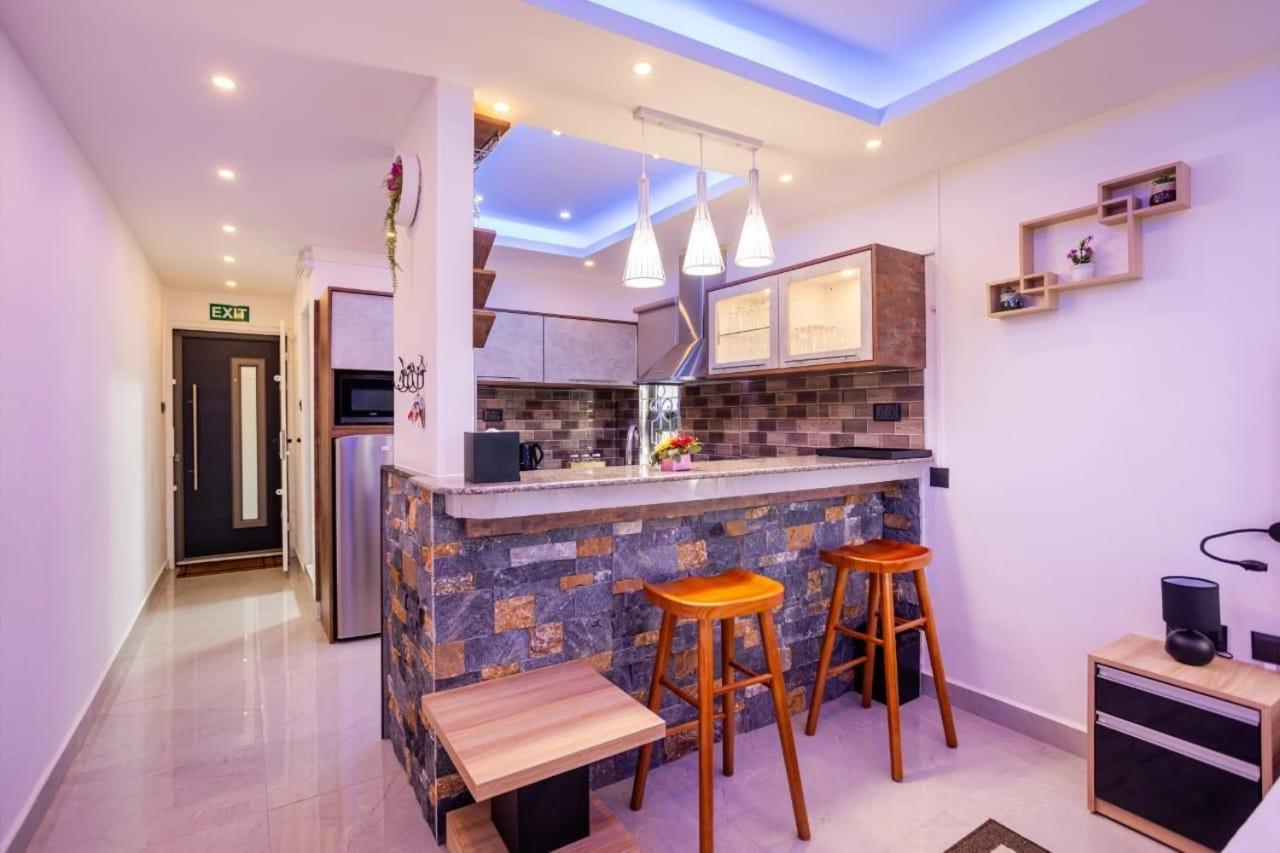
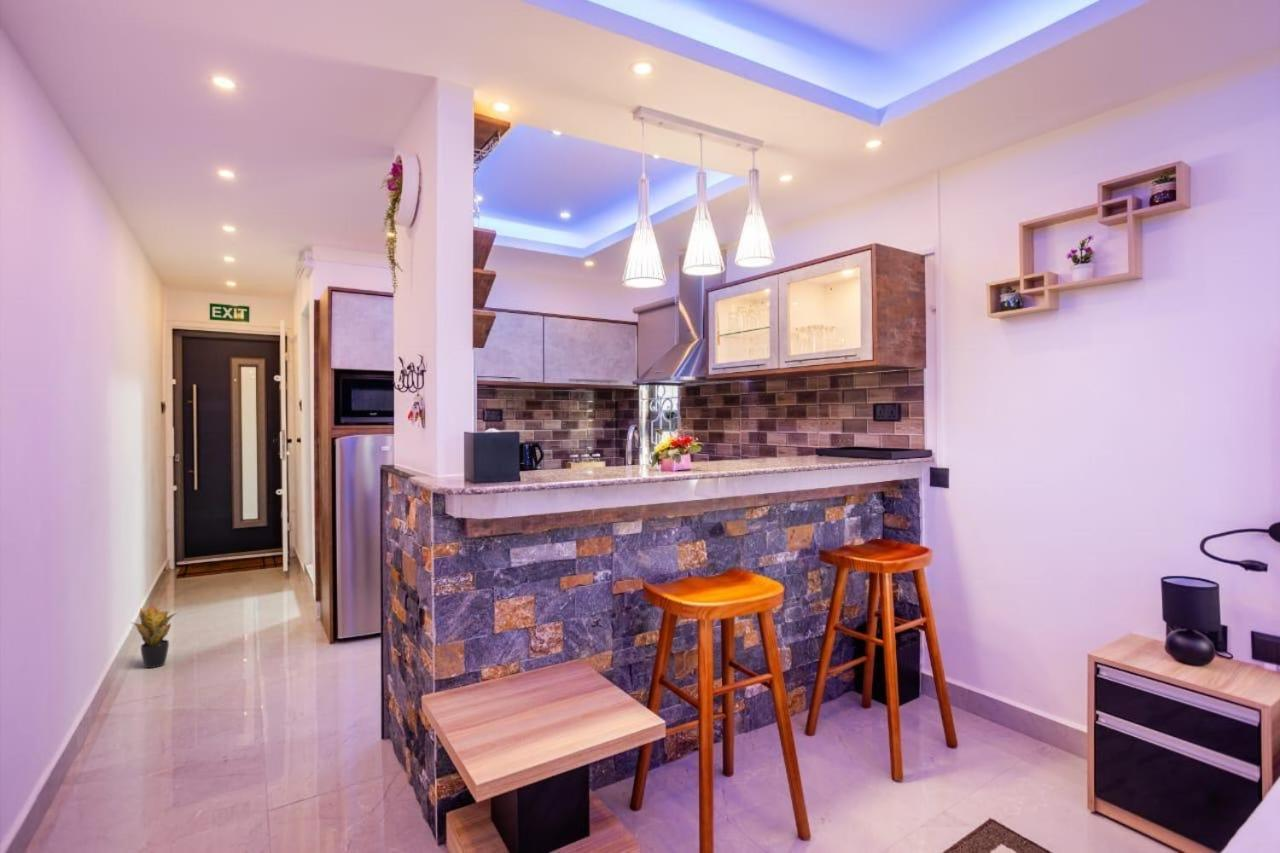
+ potted plant (156, 632)
